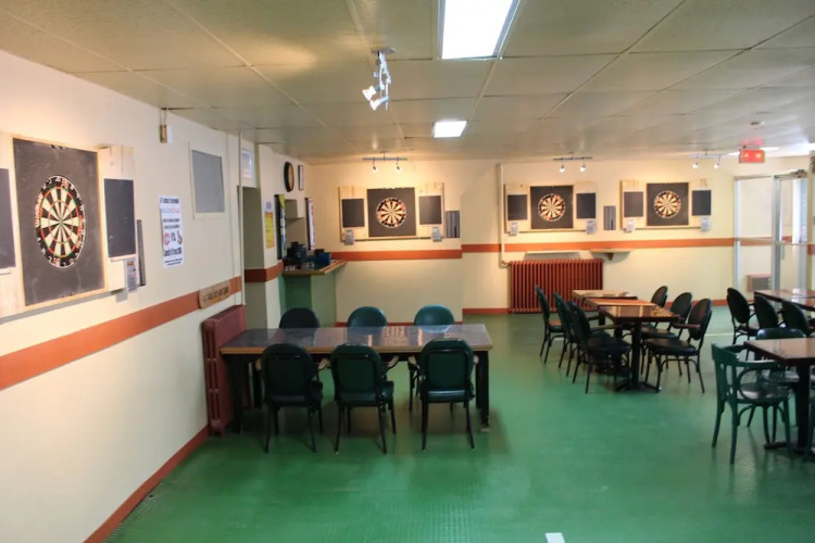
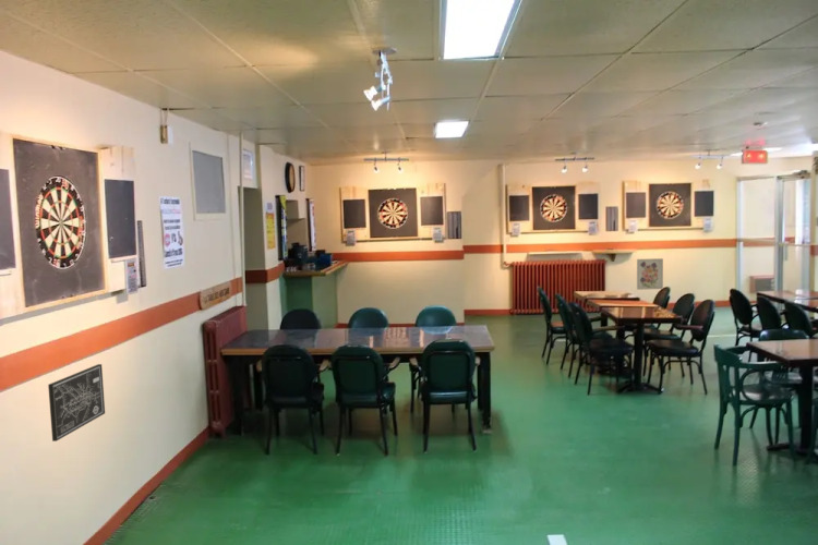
+ wall art (649, 274)
+ wall art (79, 400)
